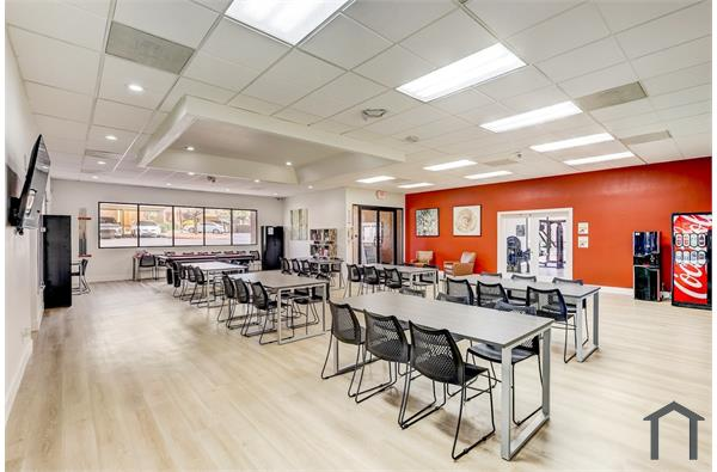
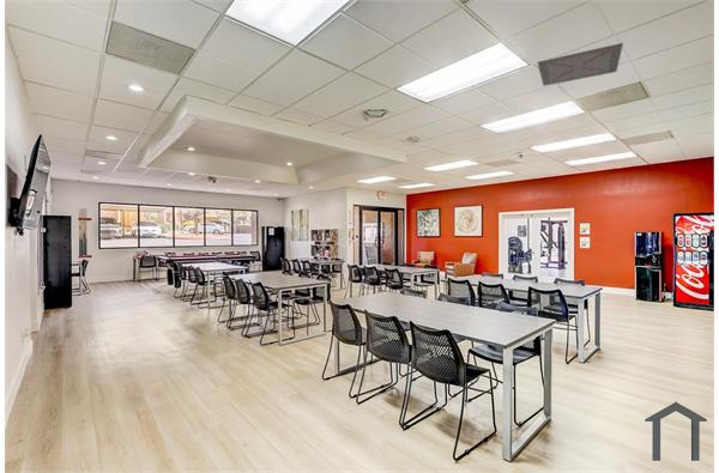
+ ceiling vent (578, 67)
